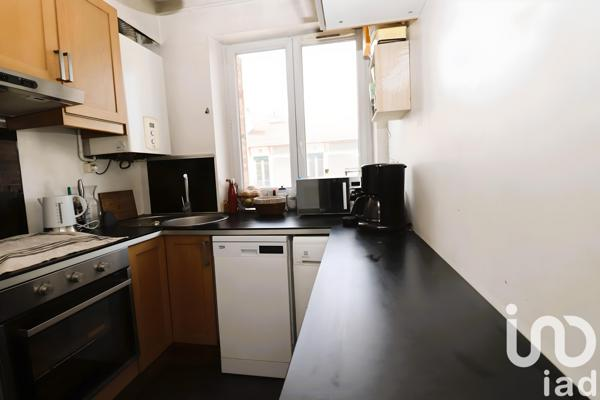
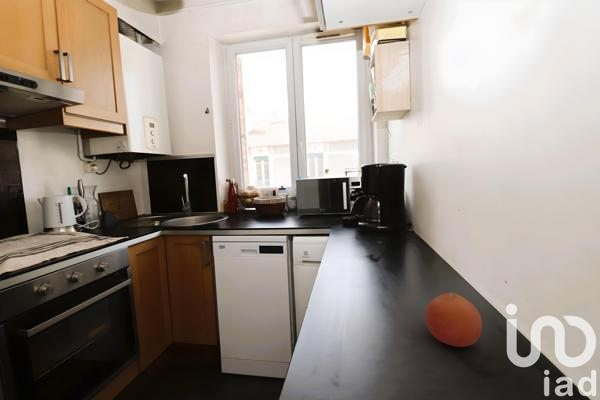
+ fruit (452, 318)
